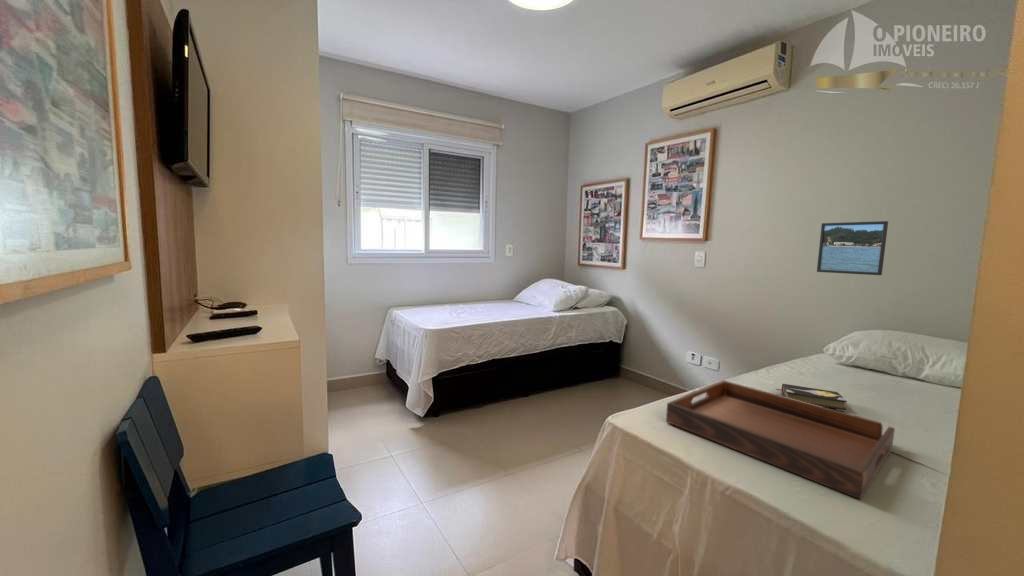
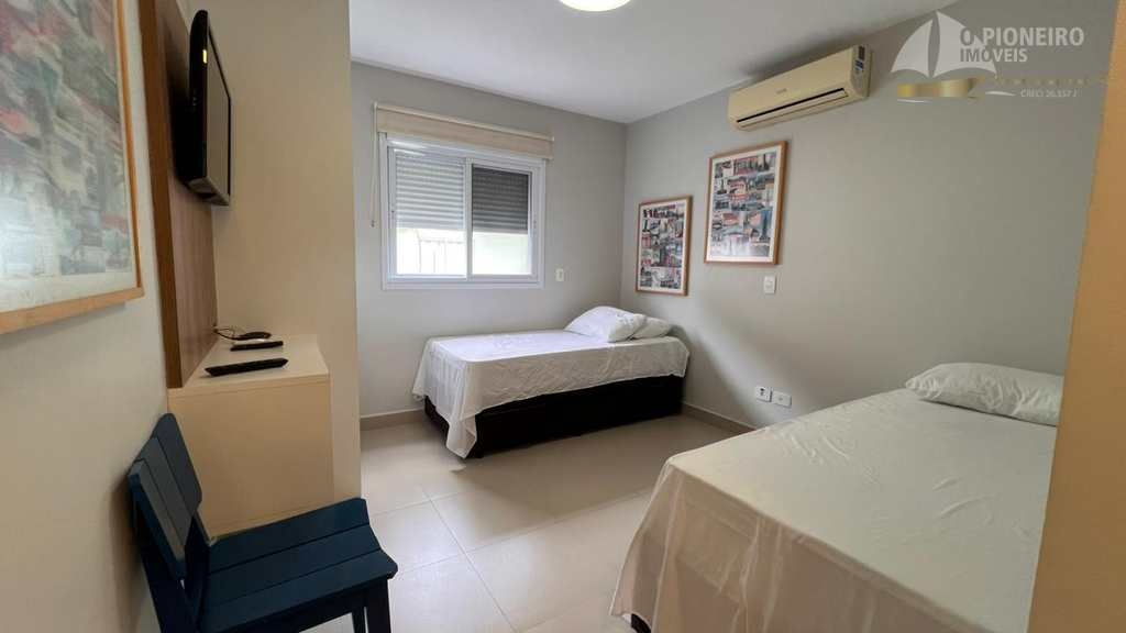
- serving tray (774, 424)
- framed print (850, 248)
- hardback book (811, 395)
